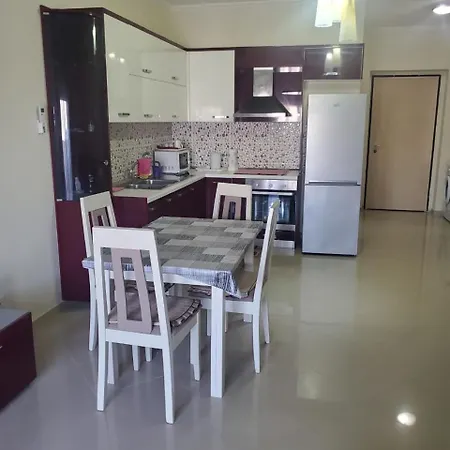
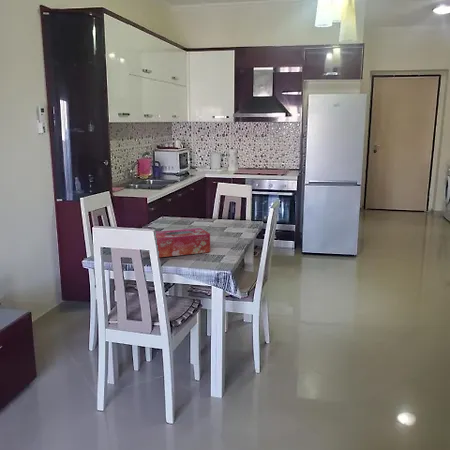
+ tissue box (179, 242)
